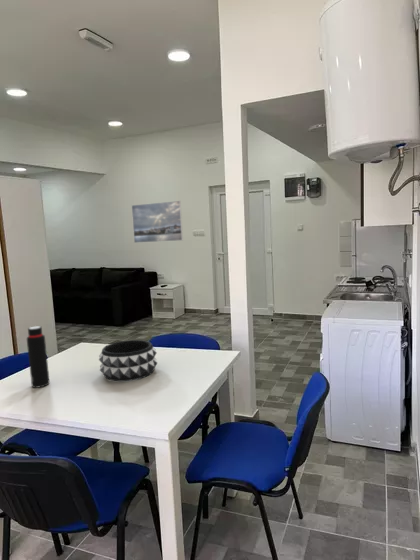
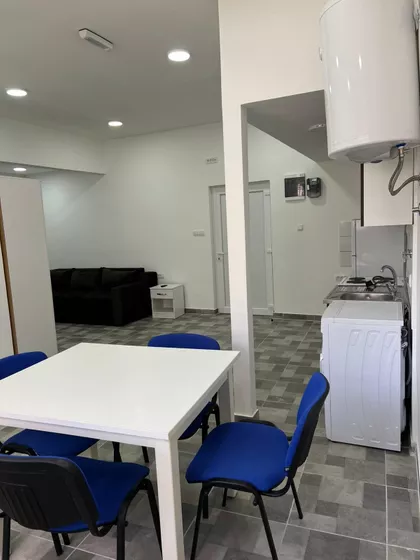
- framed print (156, 222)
- water bottle (37, 356)
- decorative bowl (128, 359)
